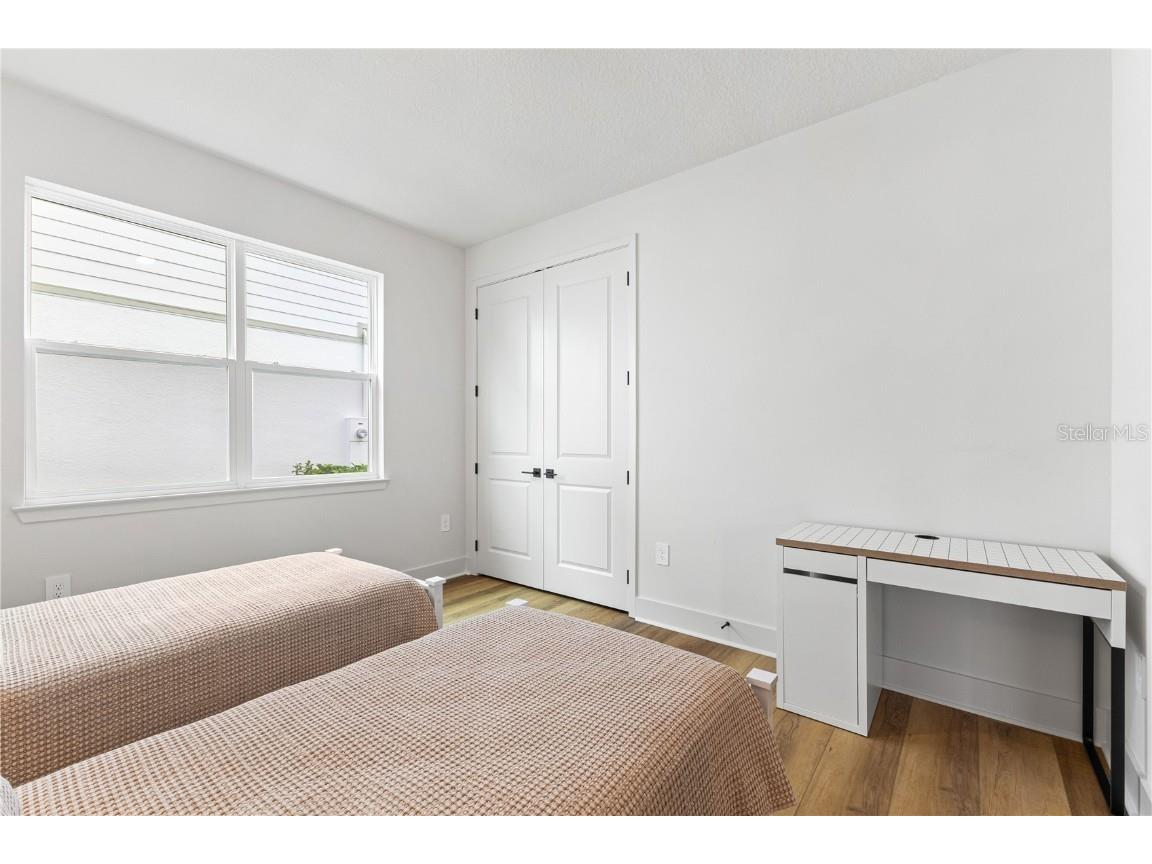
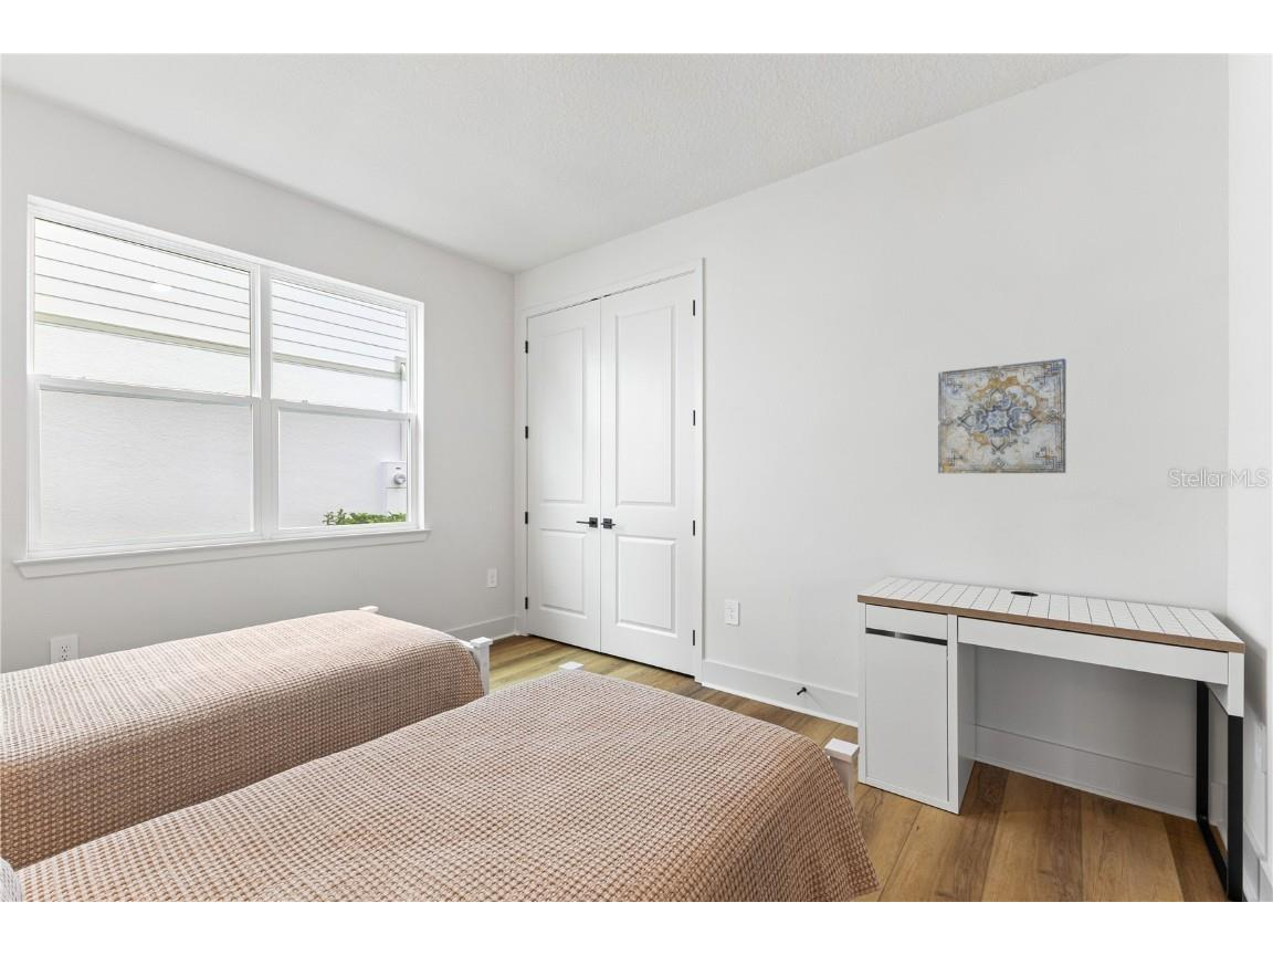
+ wall art (998, 419)
